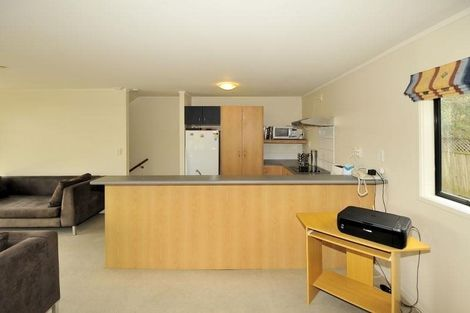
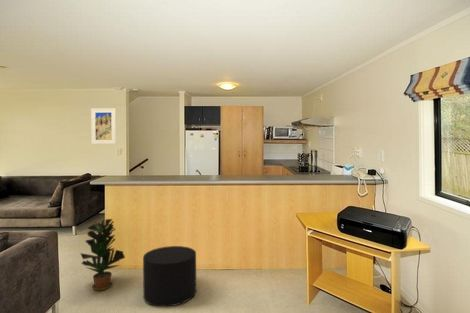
+ stool (170, 273)
+ potted plant (101, 255)
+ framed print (103, 126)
